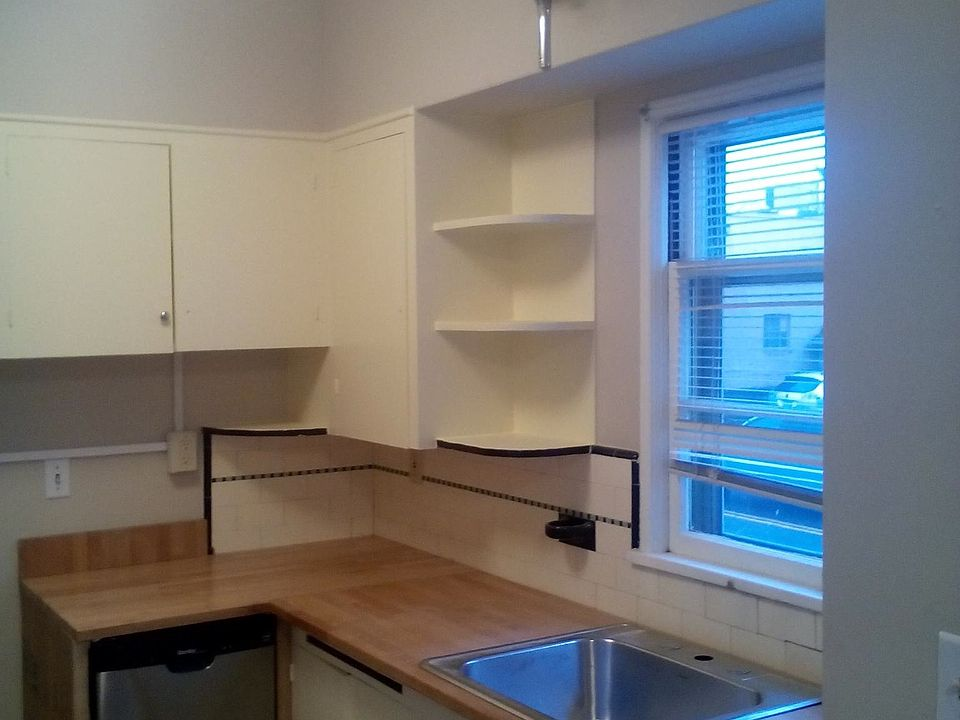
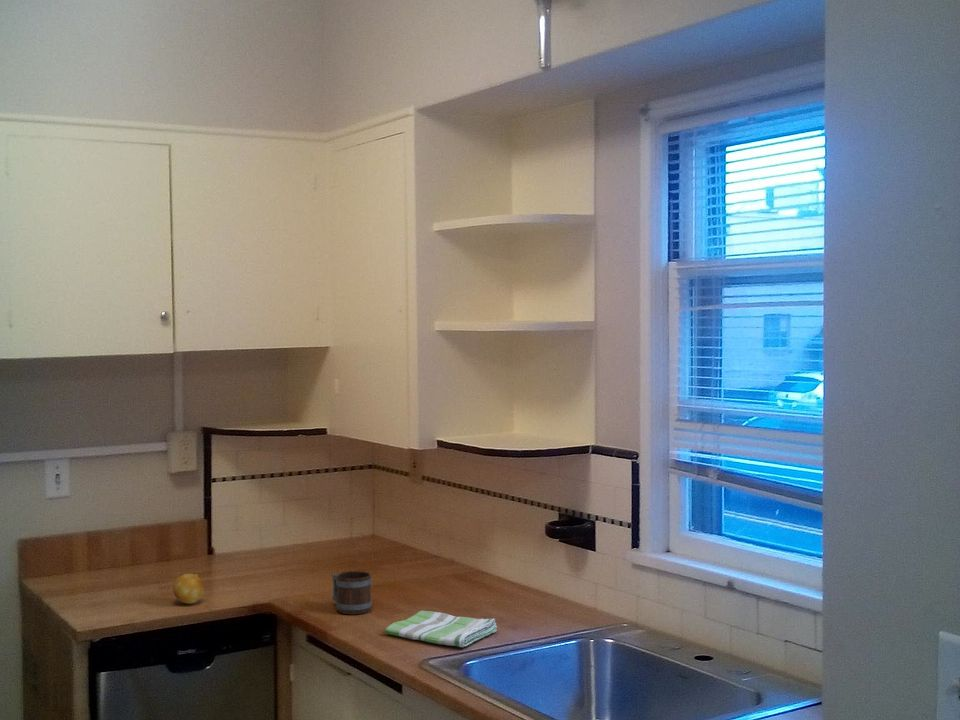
+ dish towel (441, 626)
+ fruit (188, 588)
+ mug (349, 591)
